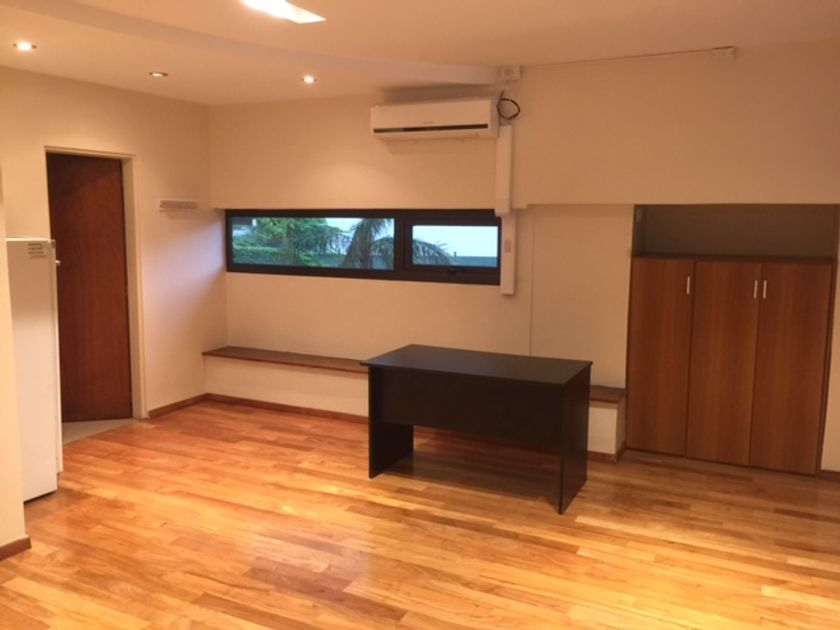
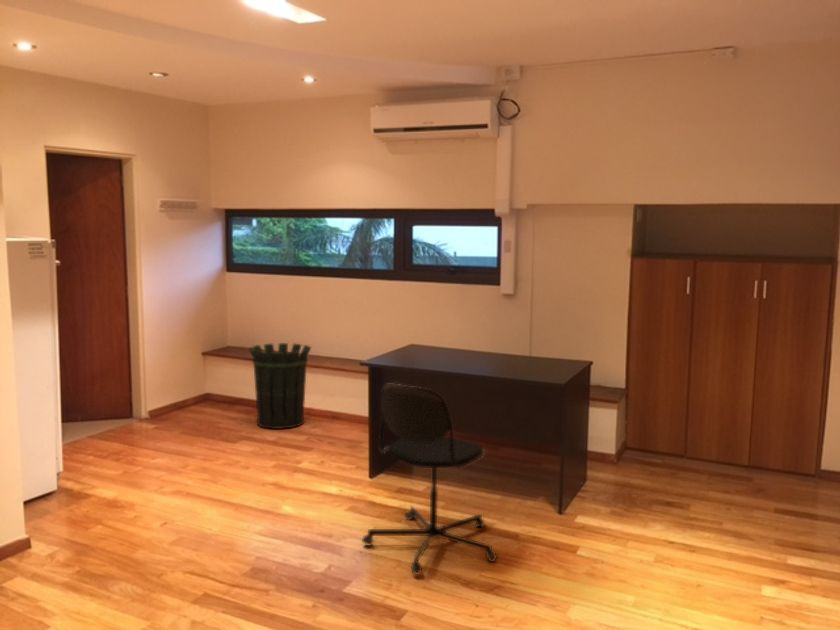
+ waste bin (280, 385)
+ office chair (439, 462)
